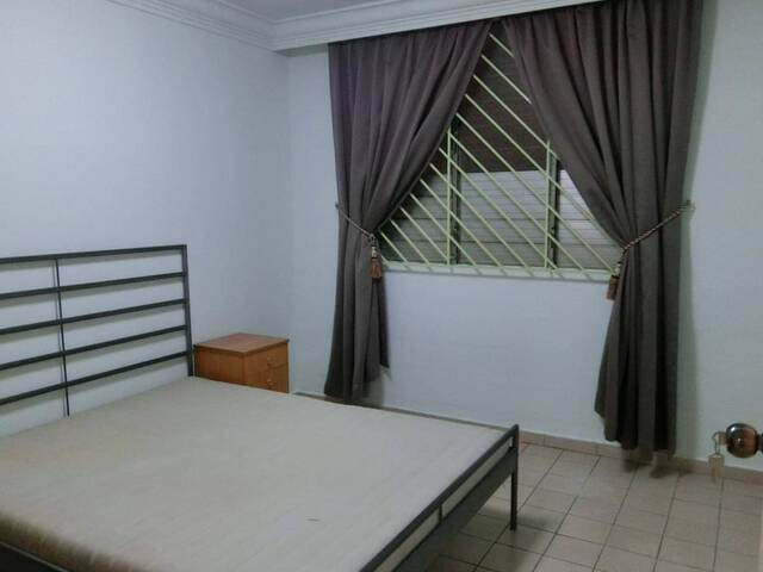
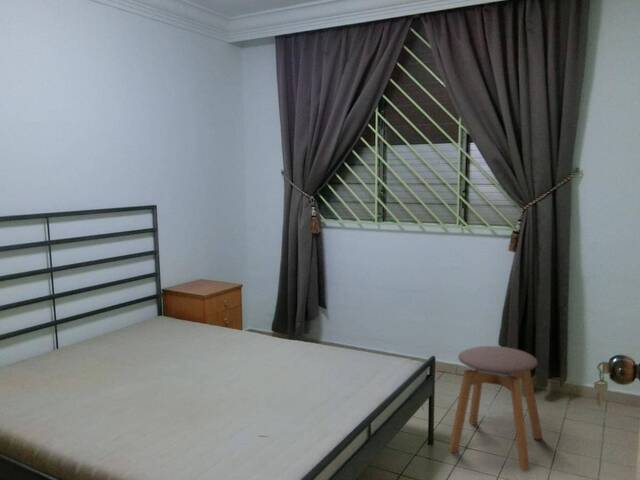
+ stool (499, 385)
